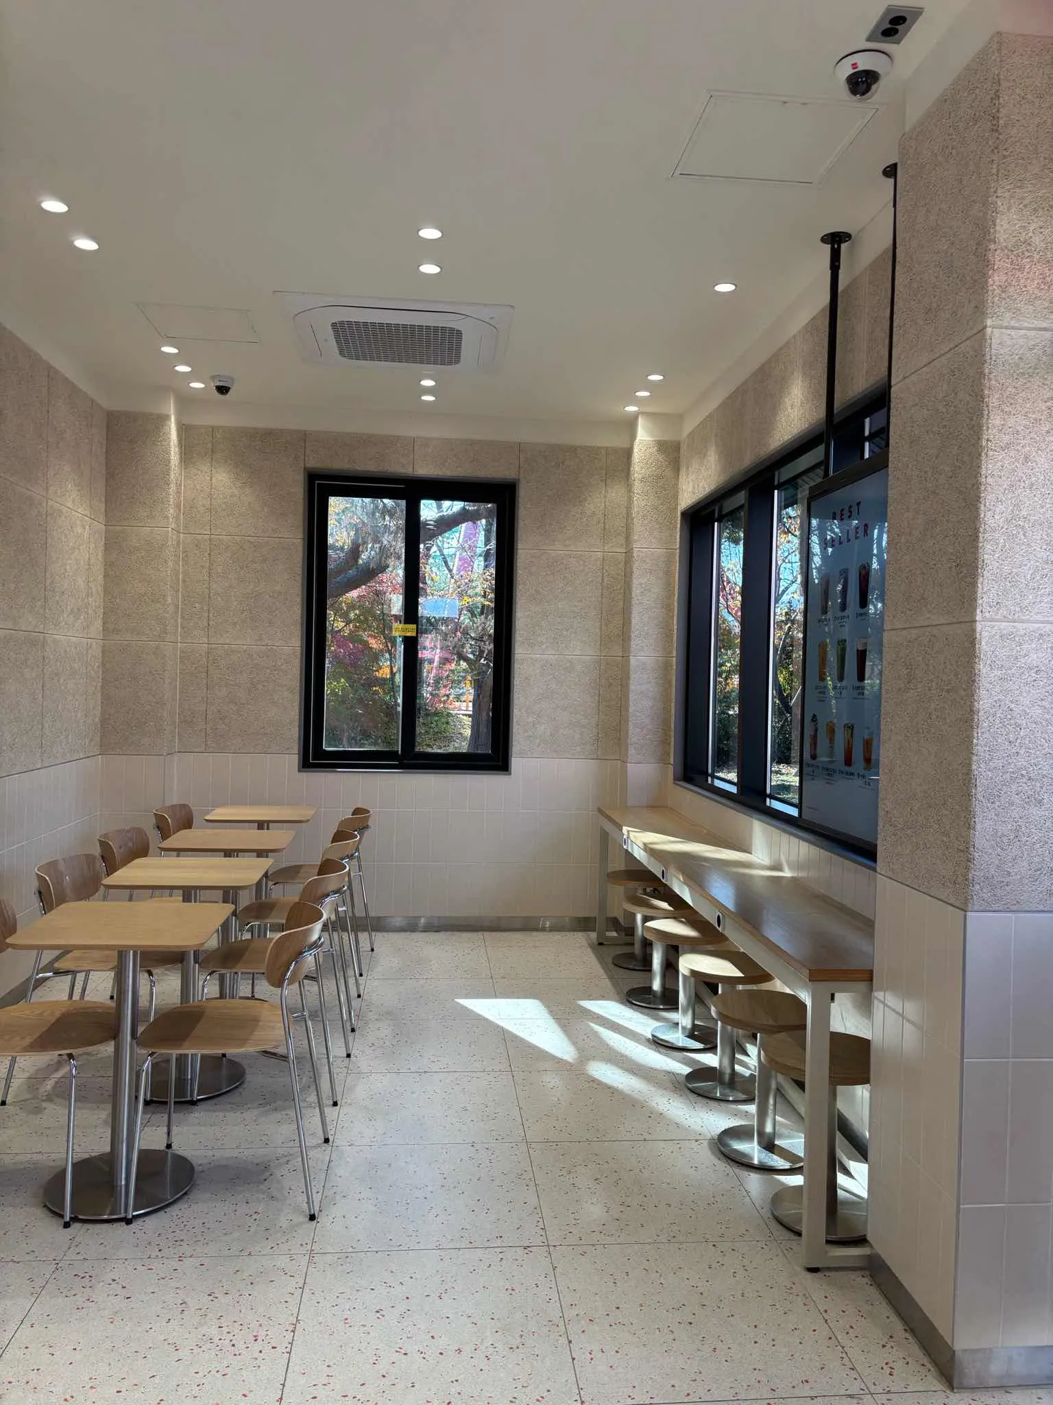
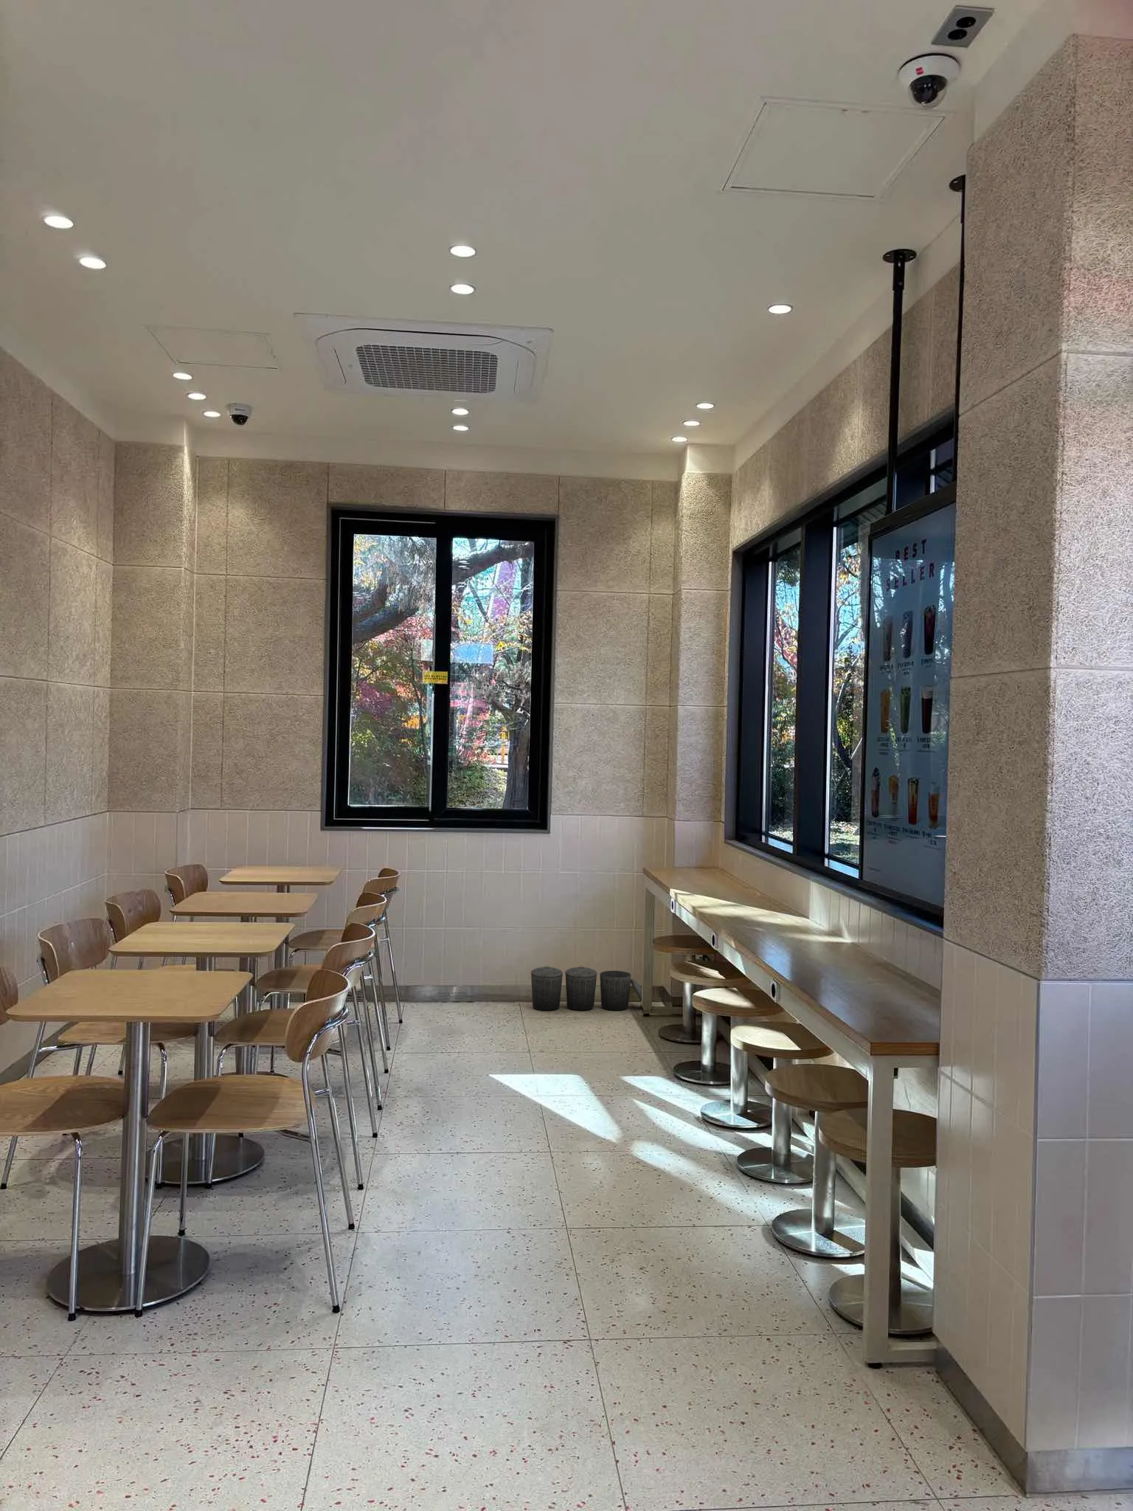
+ trash can (589, 986)
